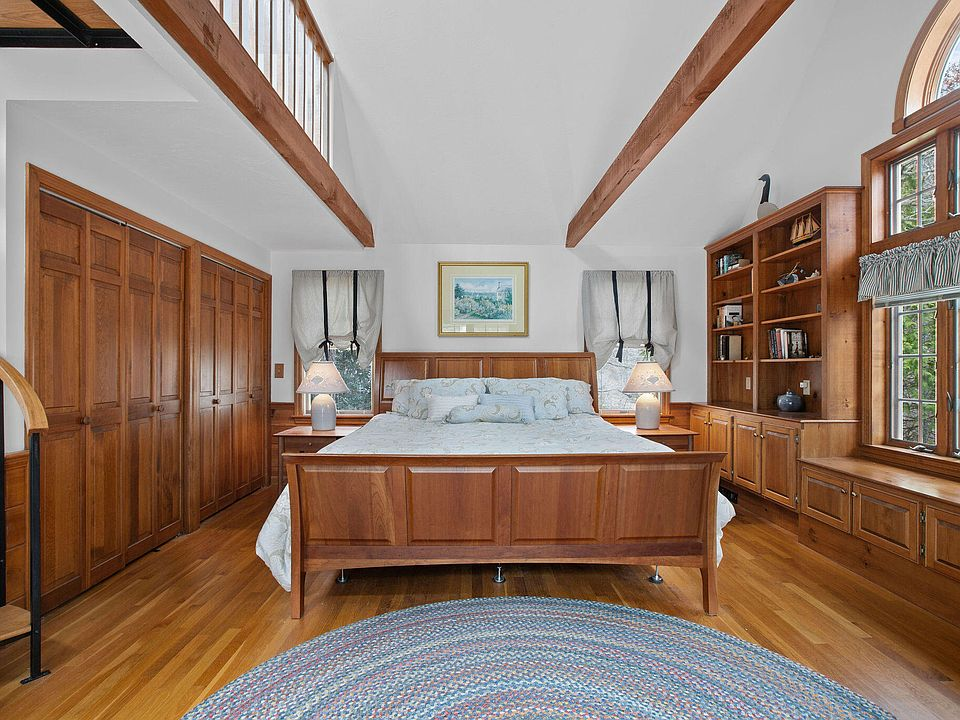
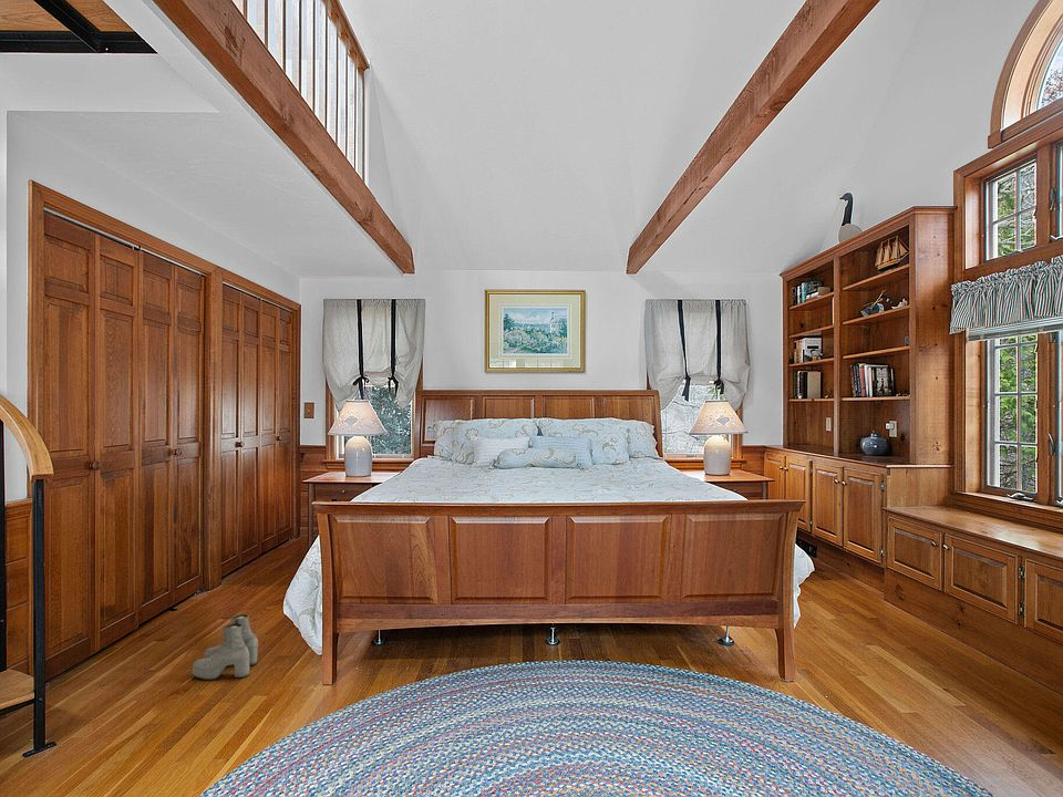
+ boots (226, 644)
